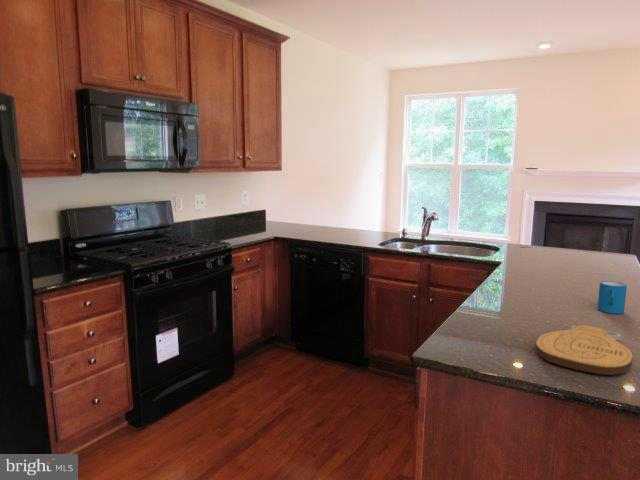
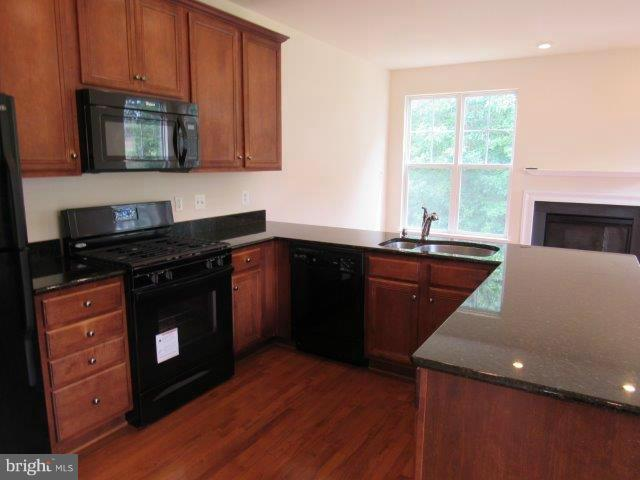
- mug (611, 298)
- key chain (588, 340)
